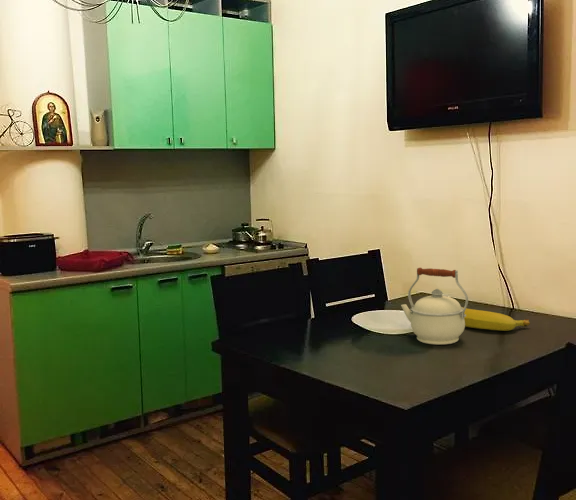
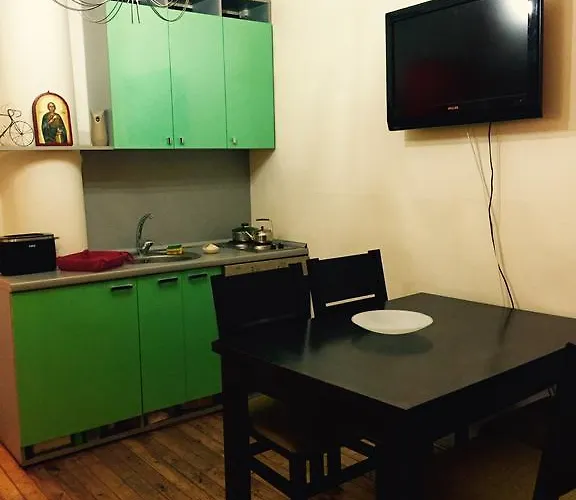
- kettle (433, 303)
- banana (479, 315)
